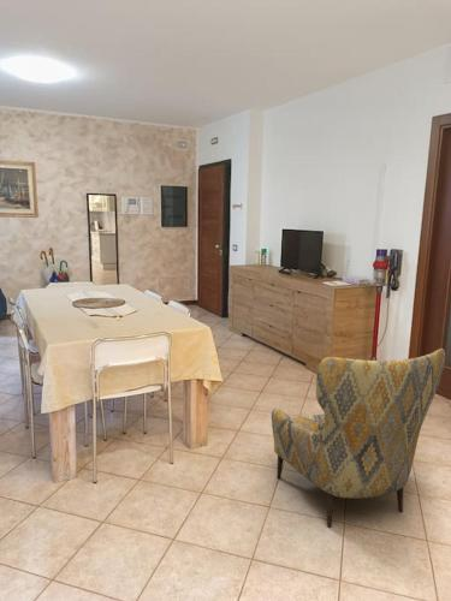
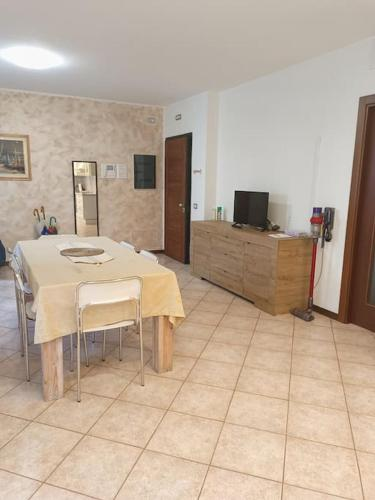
- armchair (354, 422)
